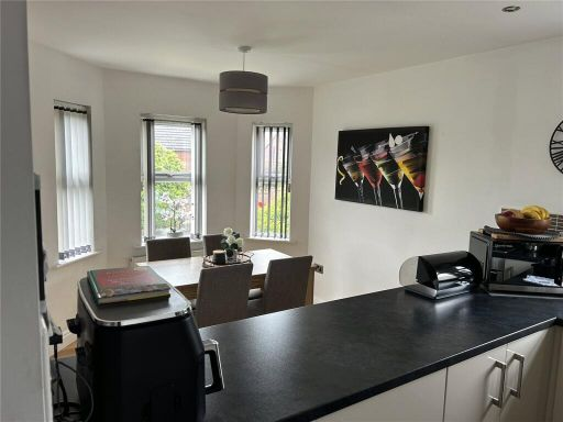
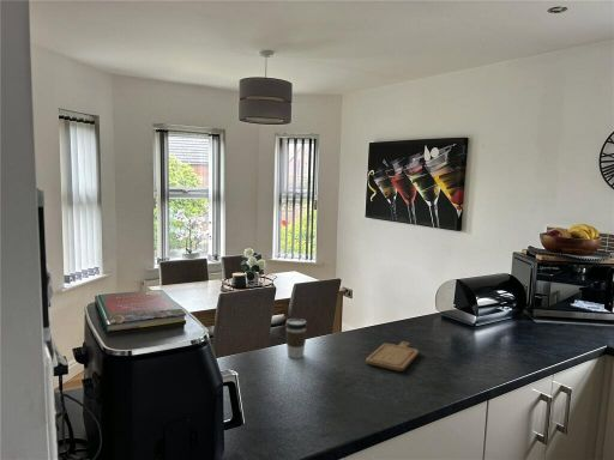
+ coffee cup (295, 338)
+ chopping board (395, 353)
